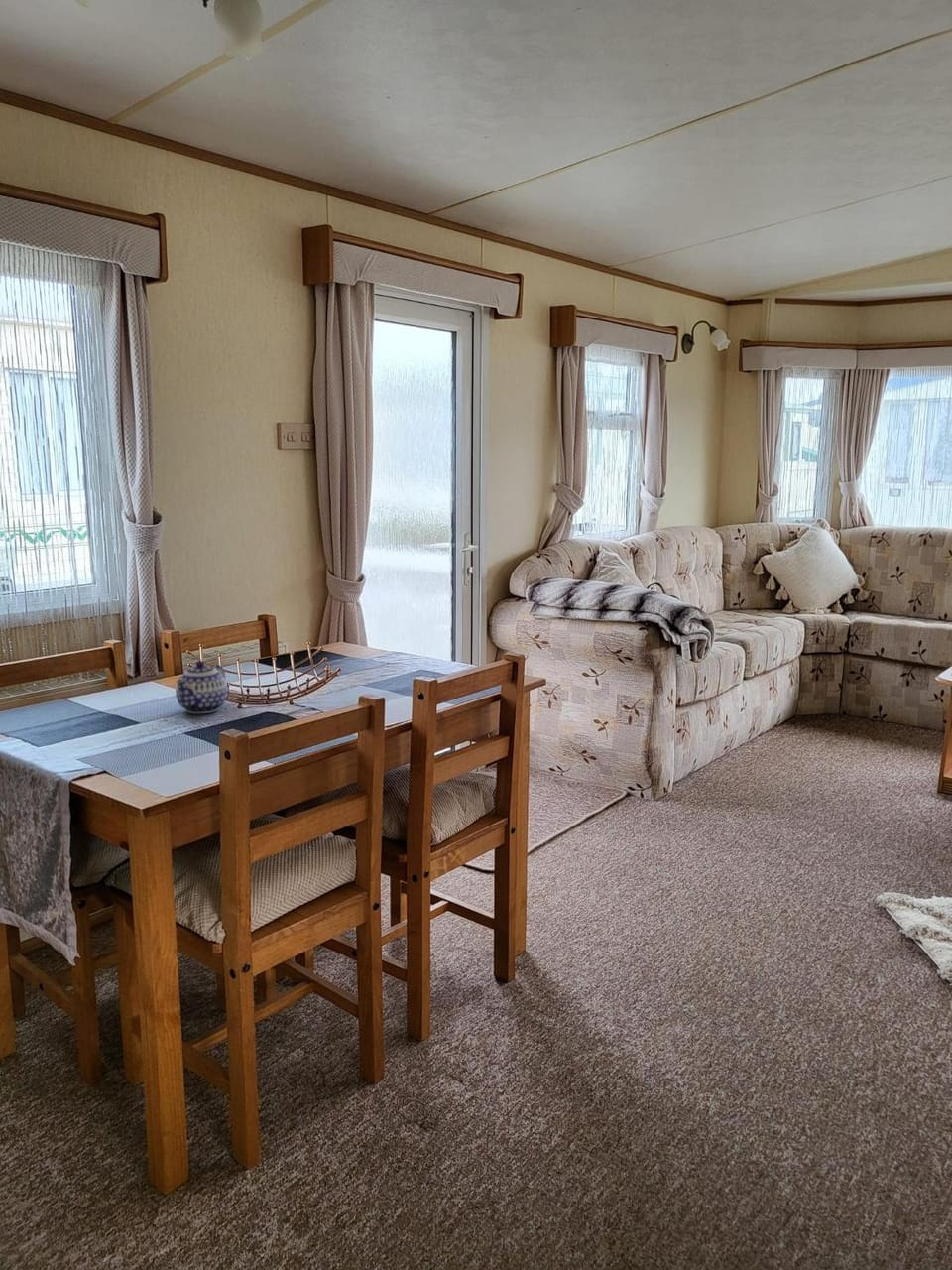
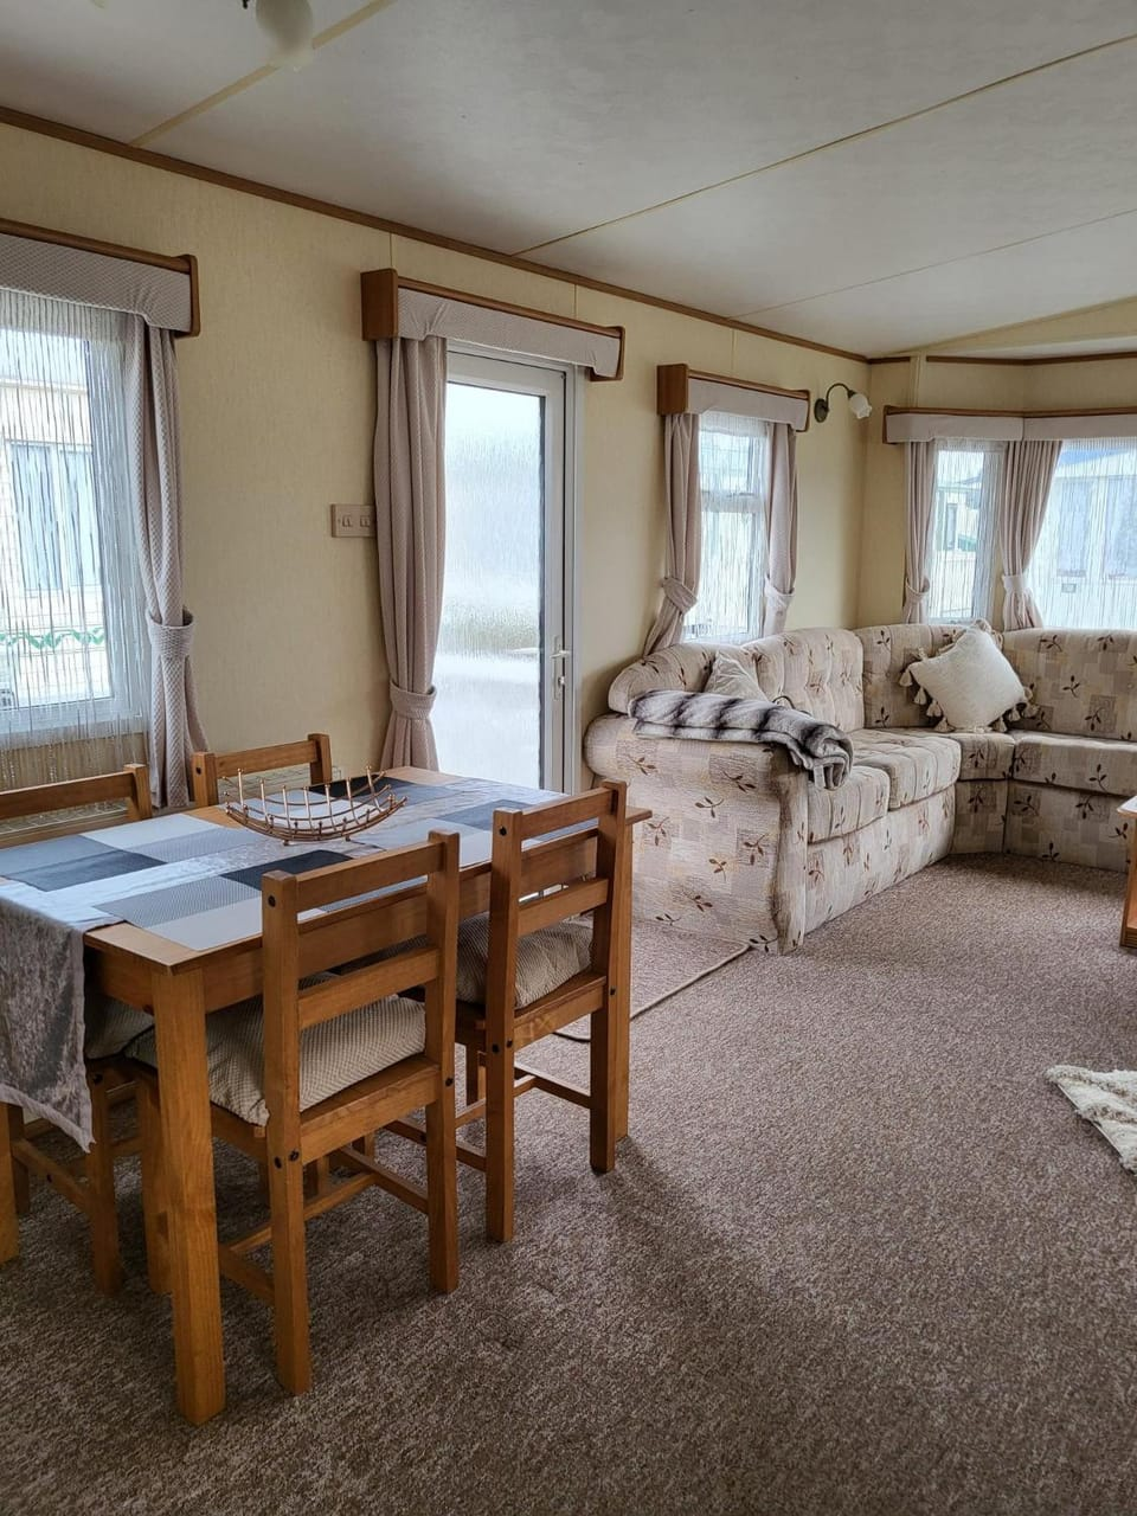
- teapot (201, 685)
